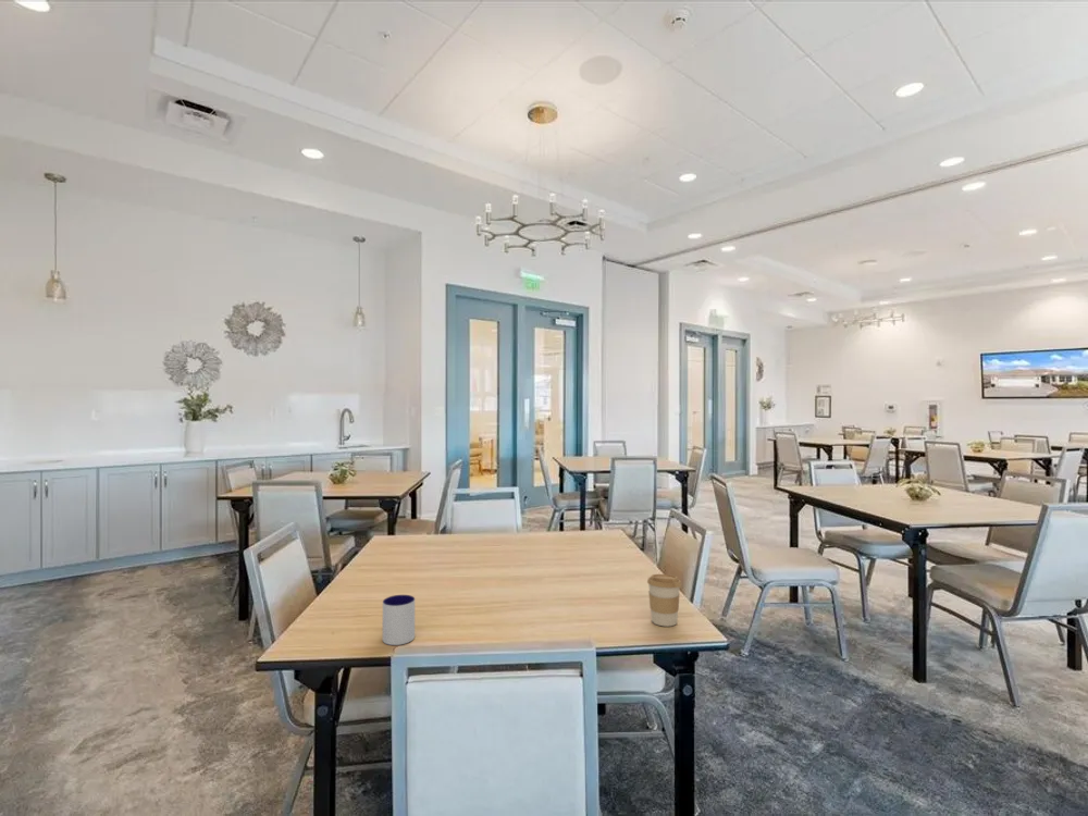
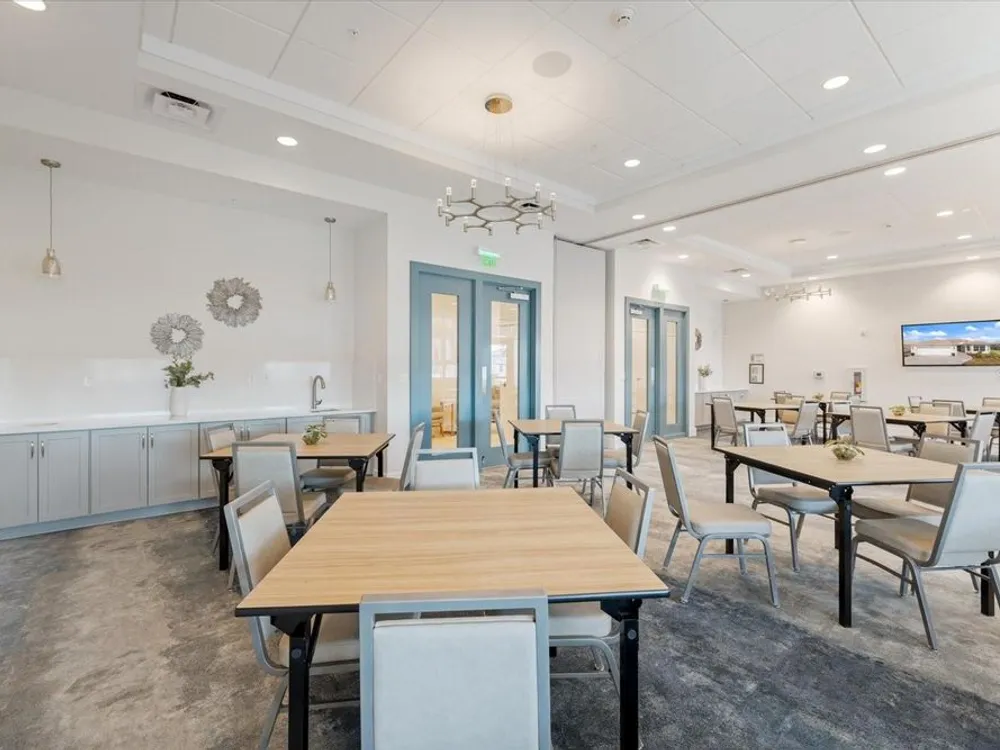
- coffee cup (664, 597)
- mug (398, 616)
